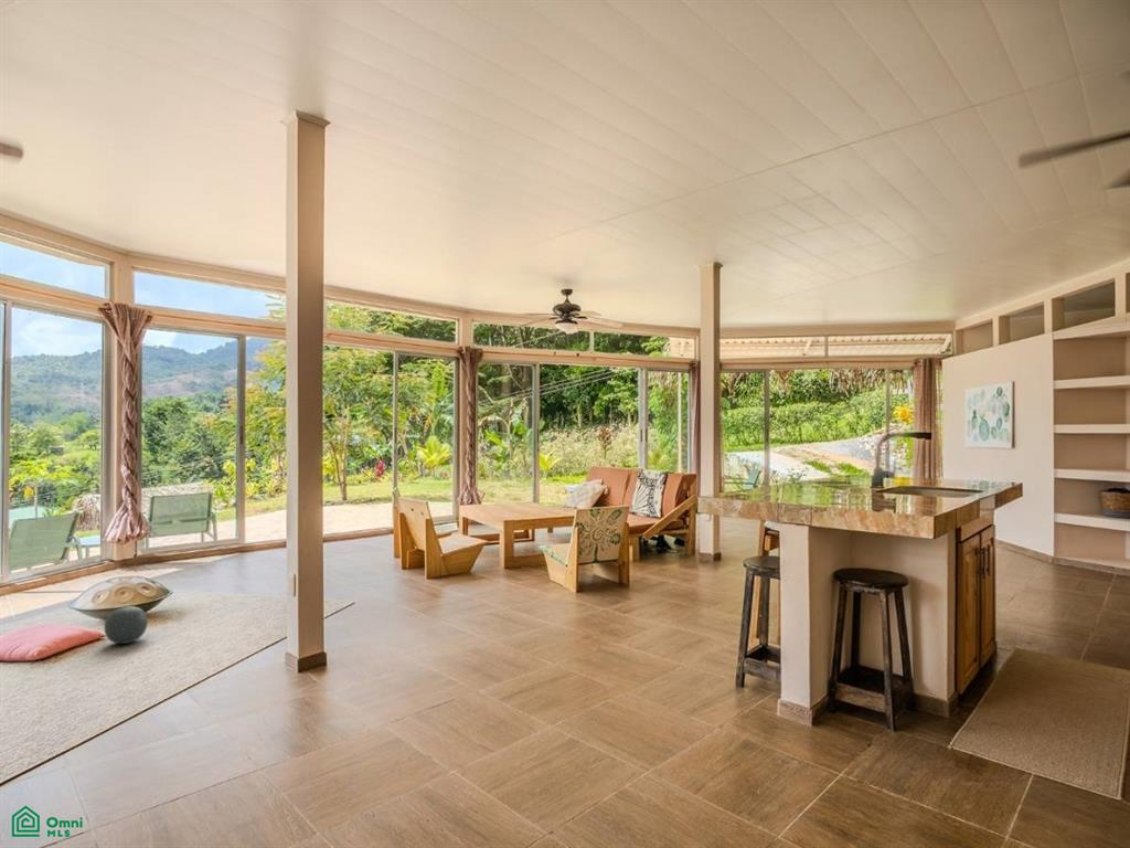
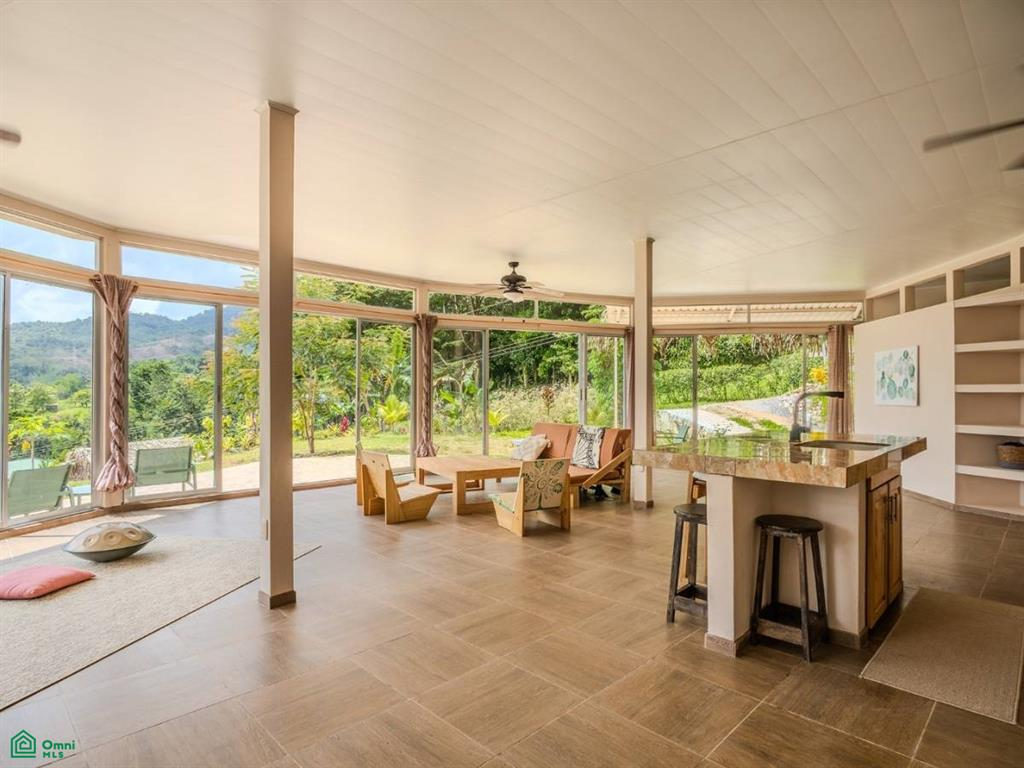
- ball (126, 624)
